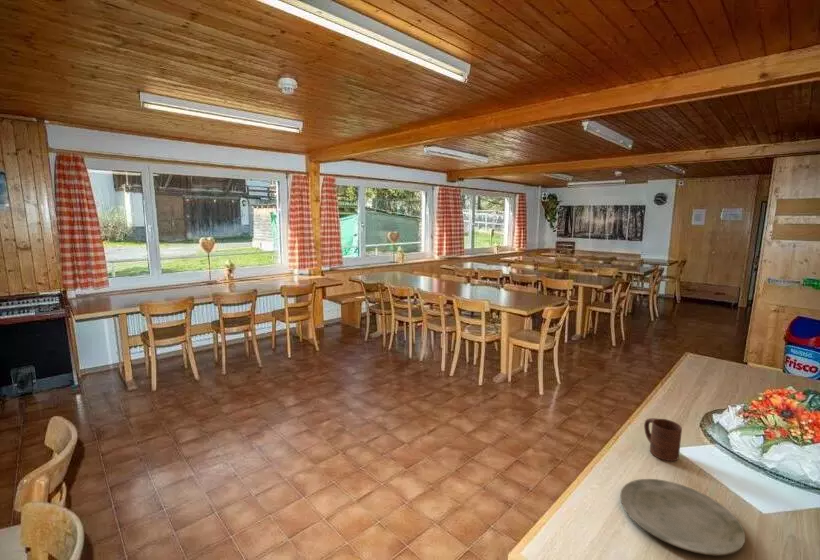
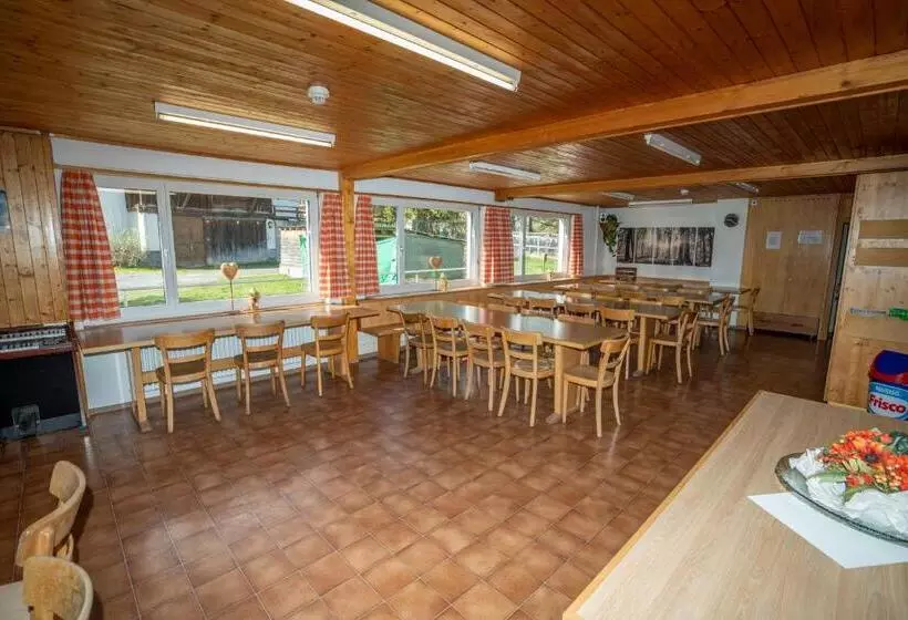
- plate (678, 514)
- cup (661, 437)
